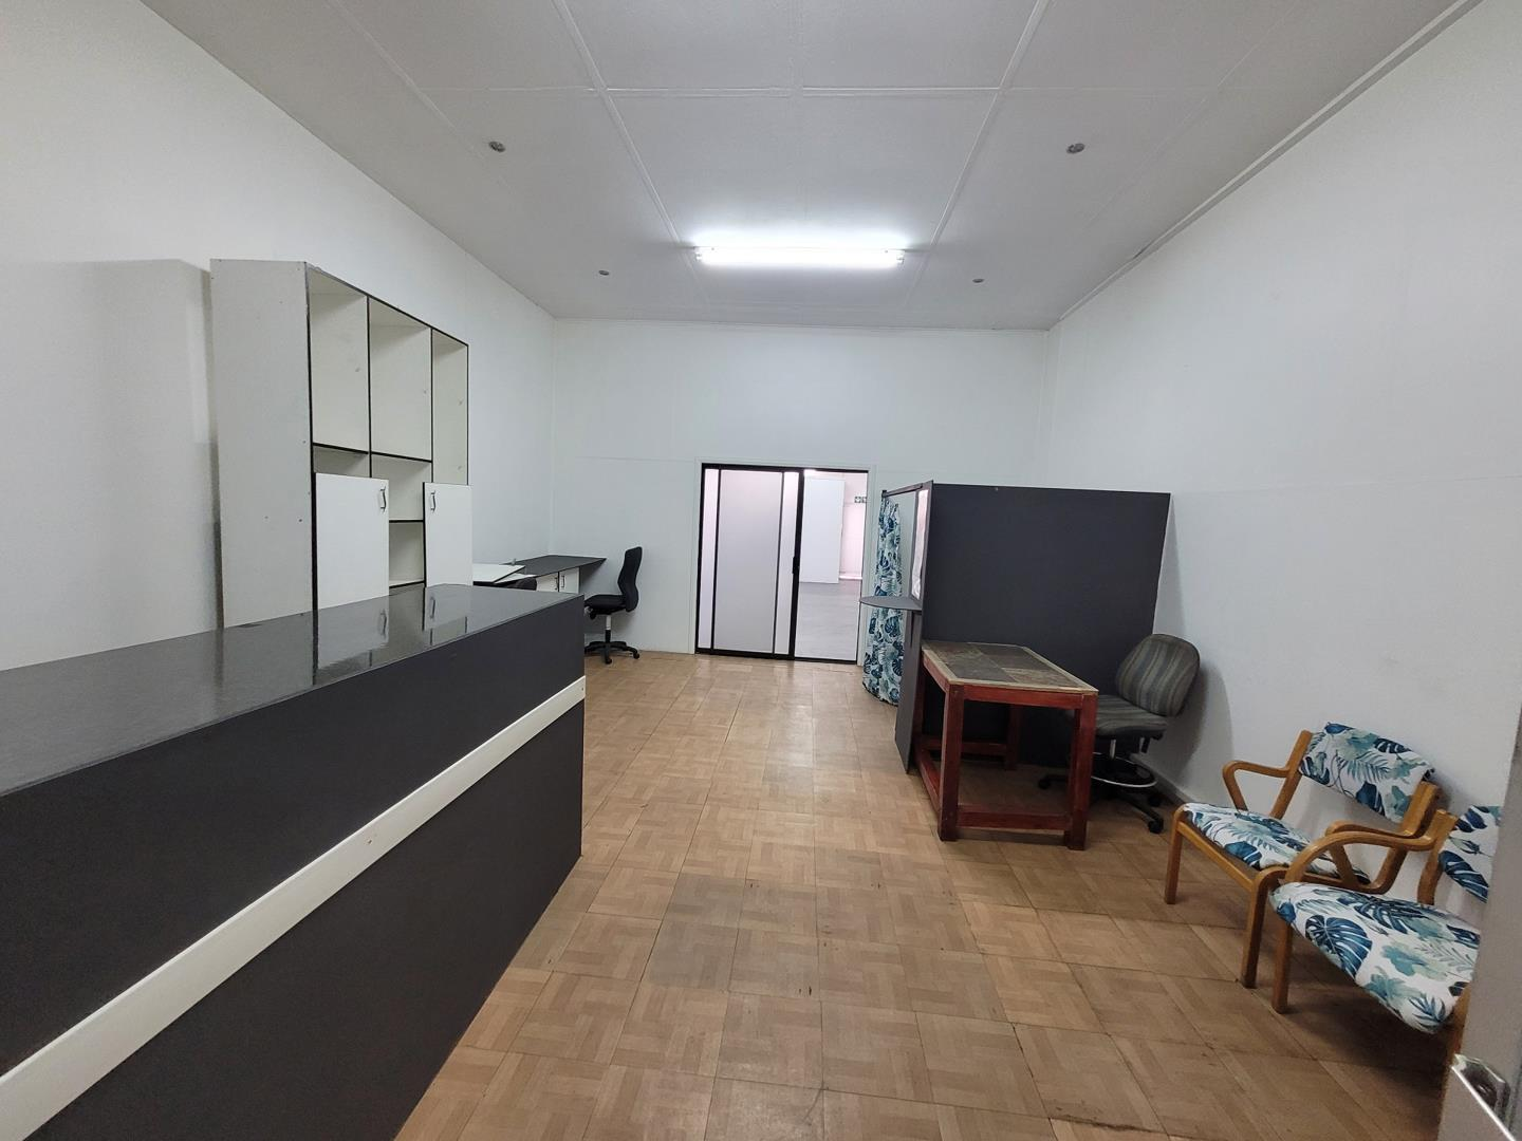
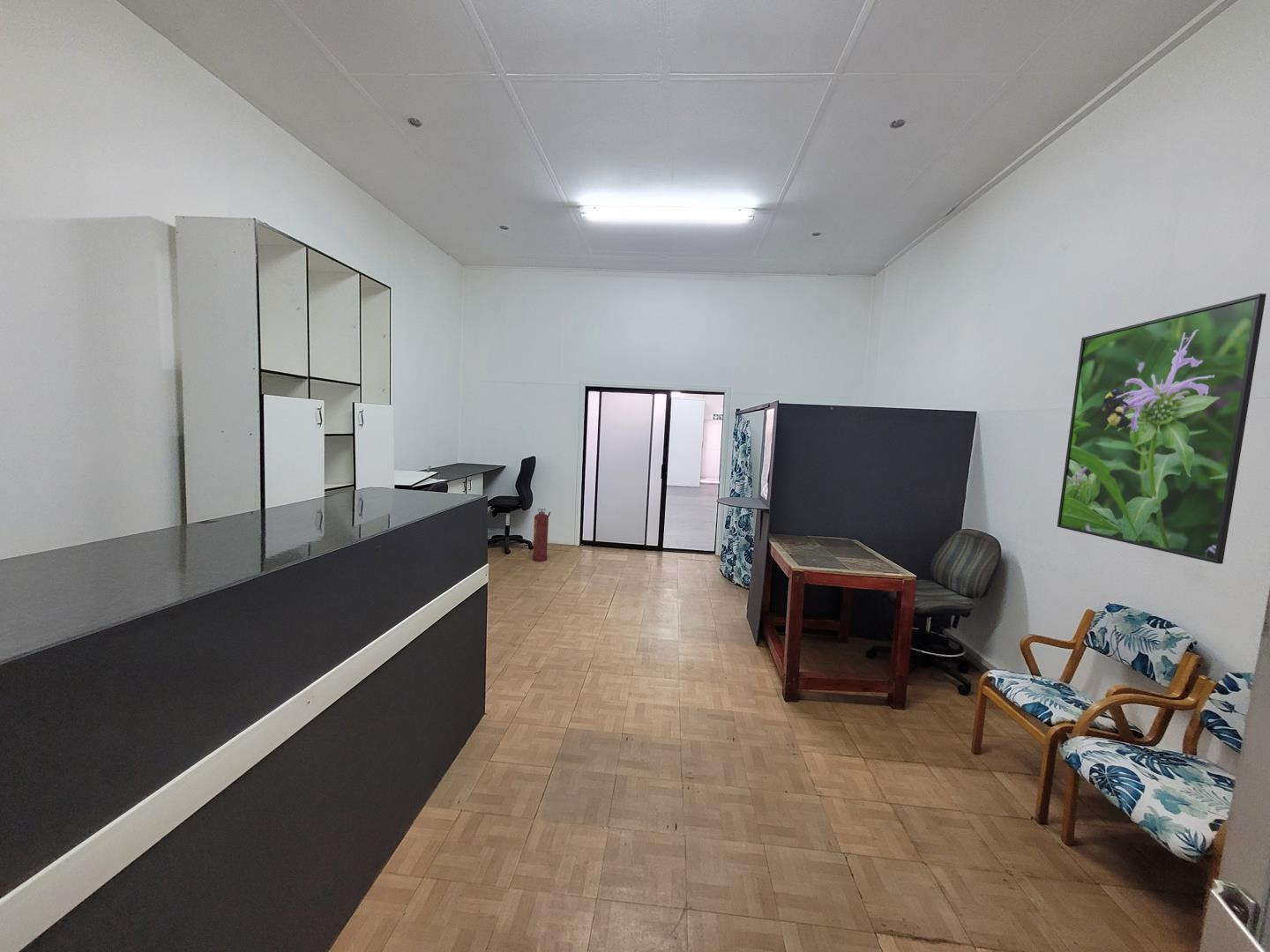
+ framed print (1140, 433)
+ fire extinguisher (542, 534)
